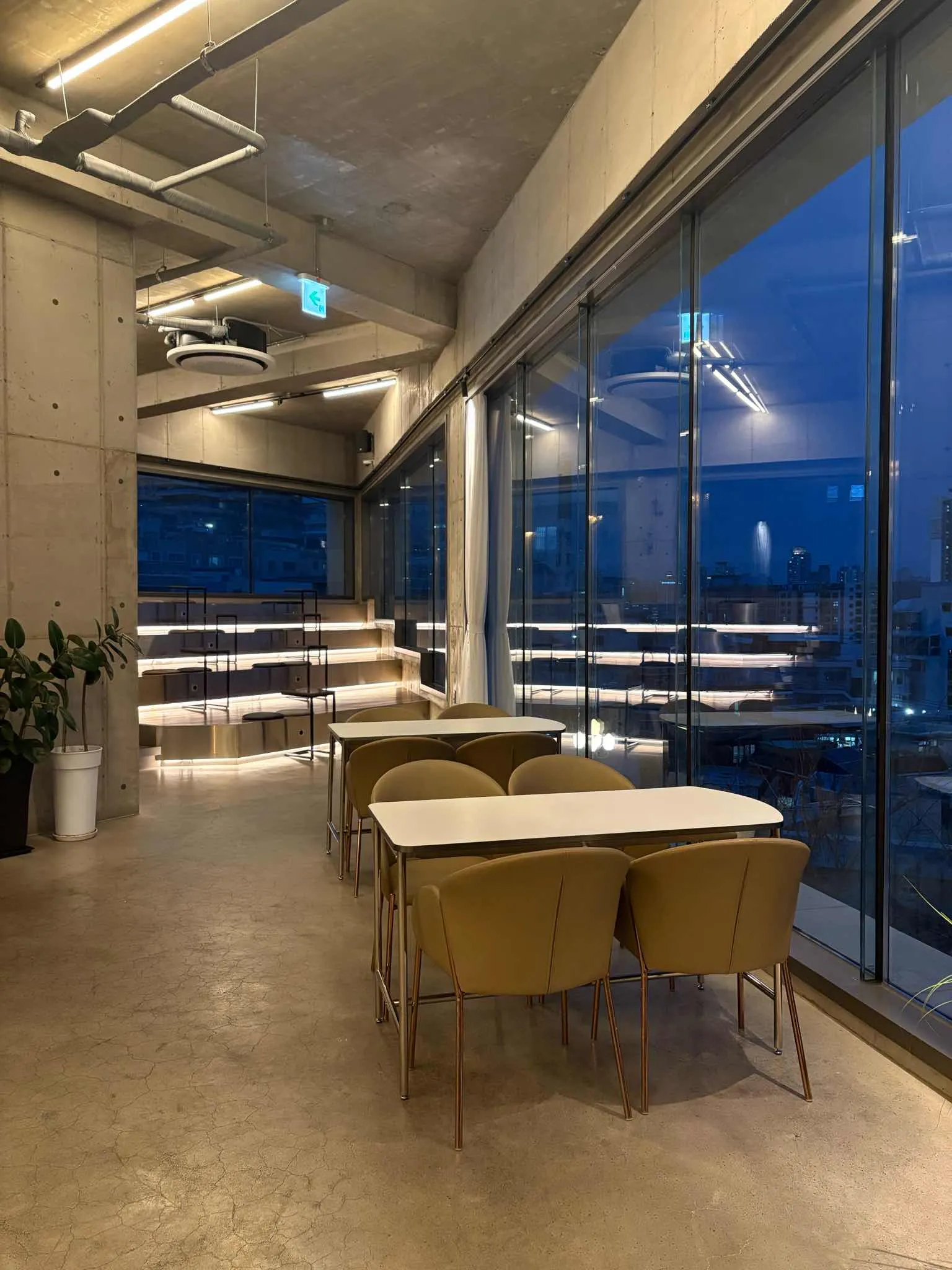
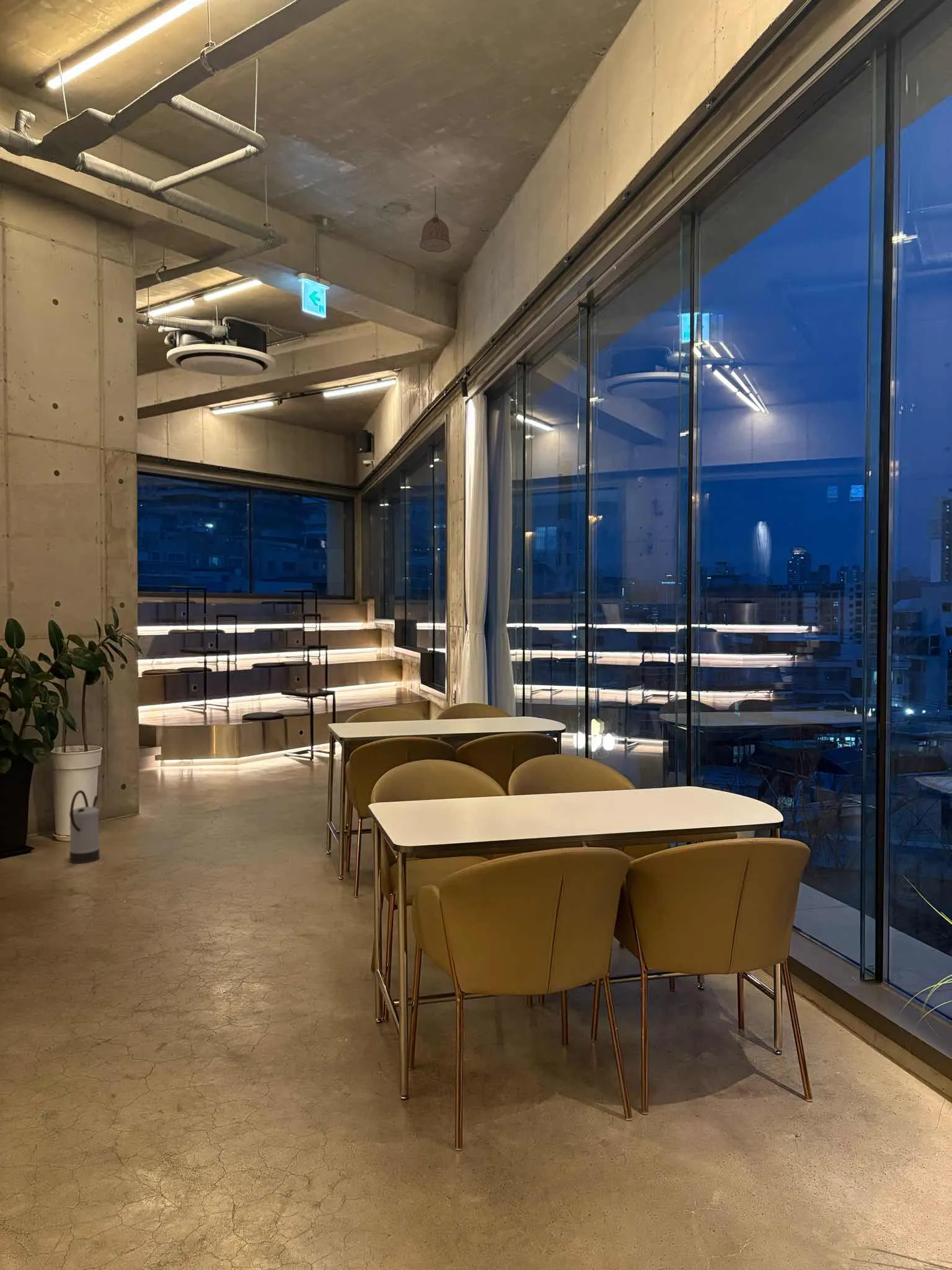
+ pendant lamp (435, 216)
+ watering can (84, 823)
